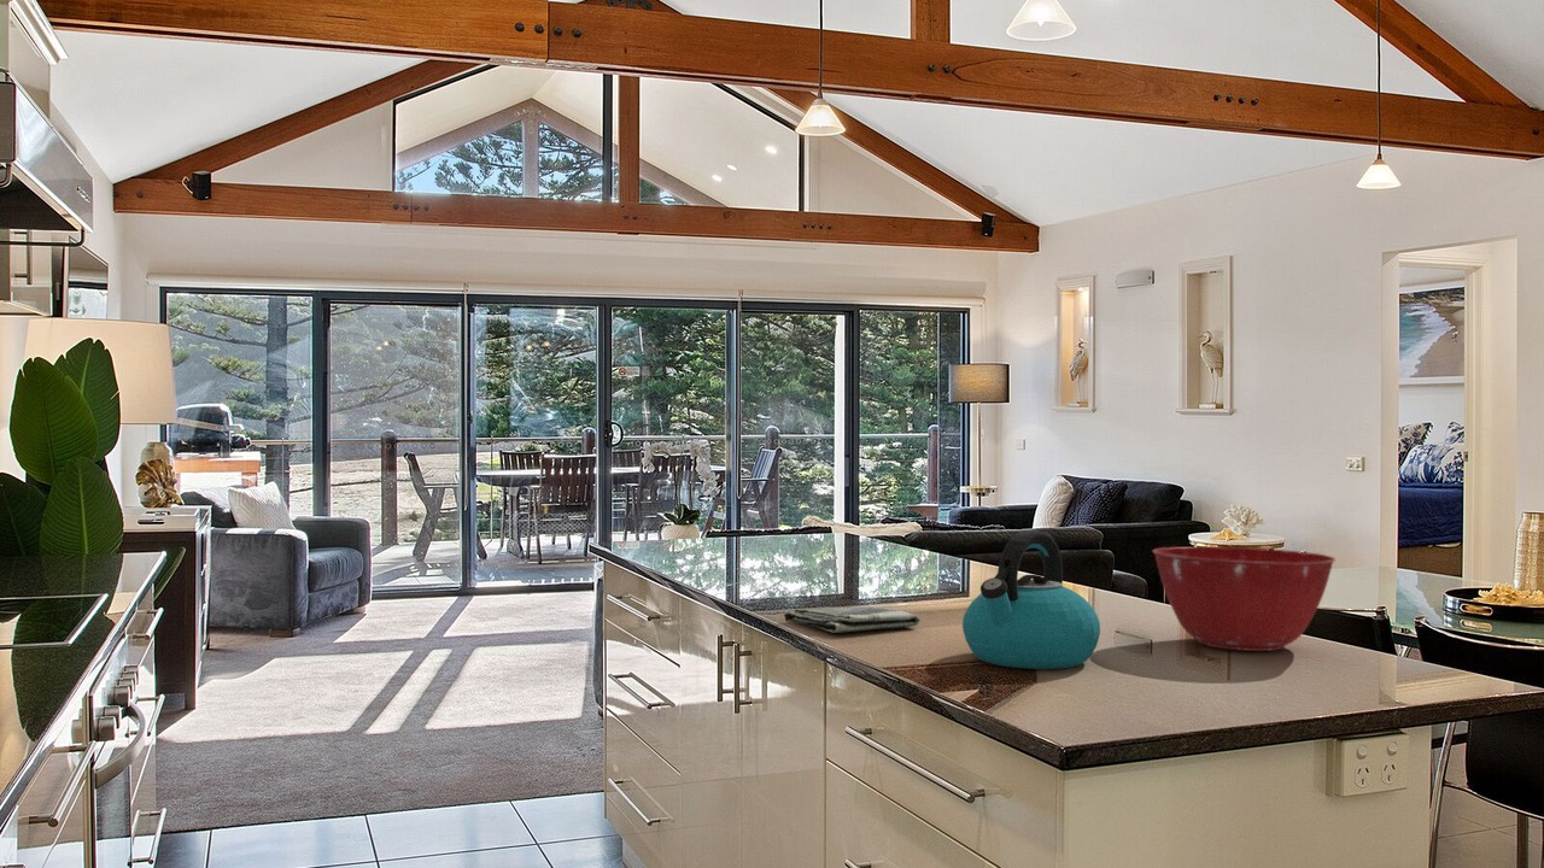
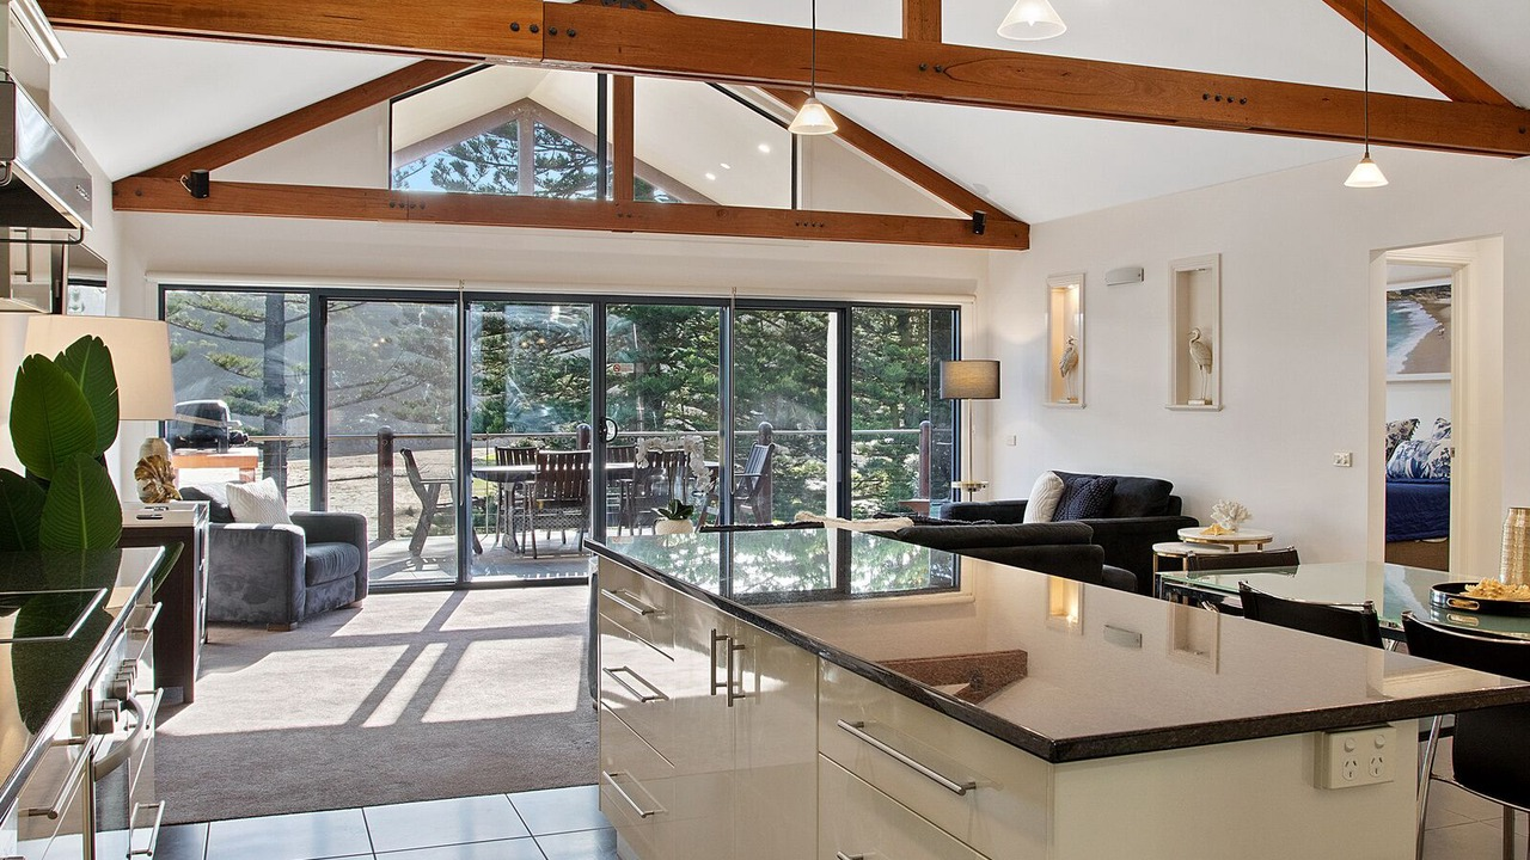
- dish towel (849, 615)
- mixing bowl (1241, 598)
- kettle (1025, 596)
